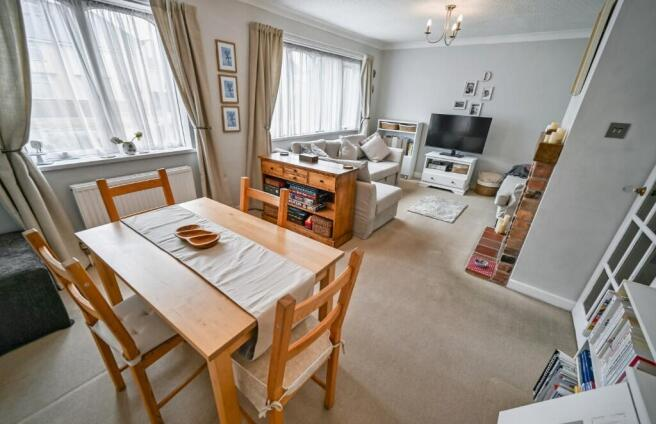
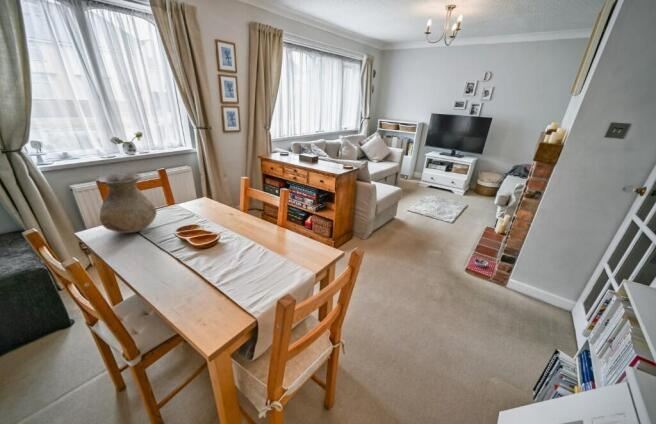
+ vase (125, 204)
